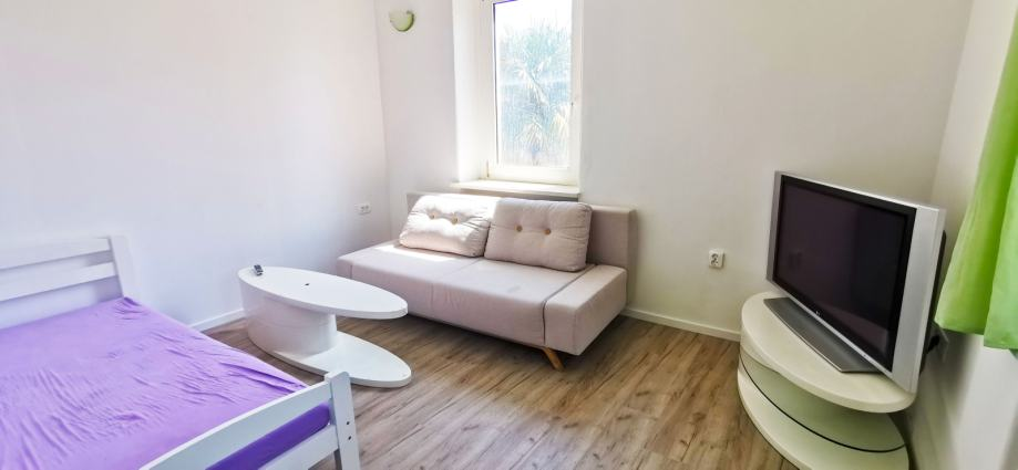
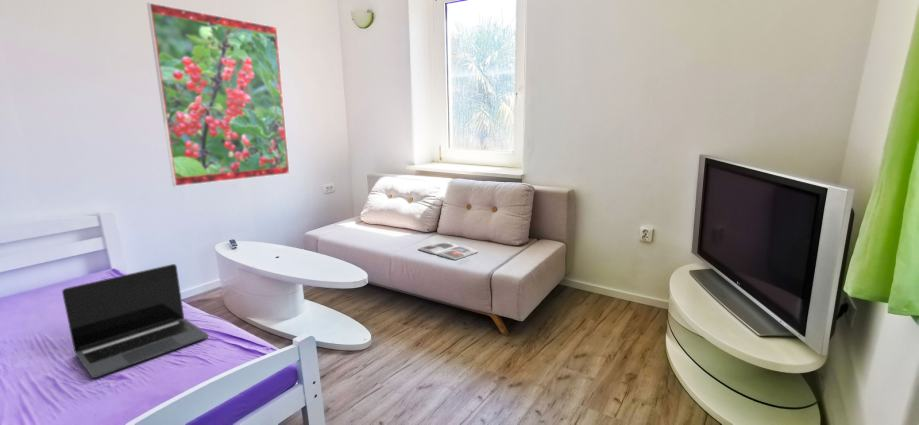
+ magazine (447, 249)
+ laptop (139, 314)
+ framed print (228, 100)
